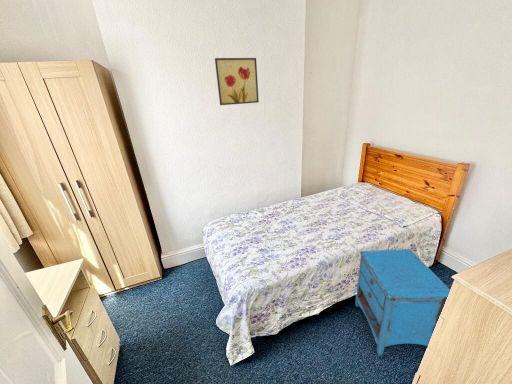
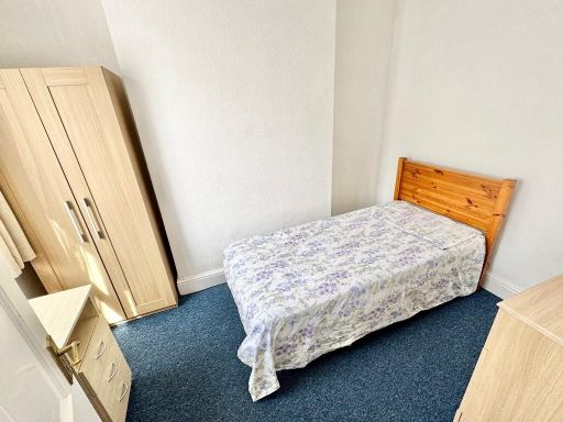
- nightstand (394, 300)
- wall art (237, 81)
